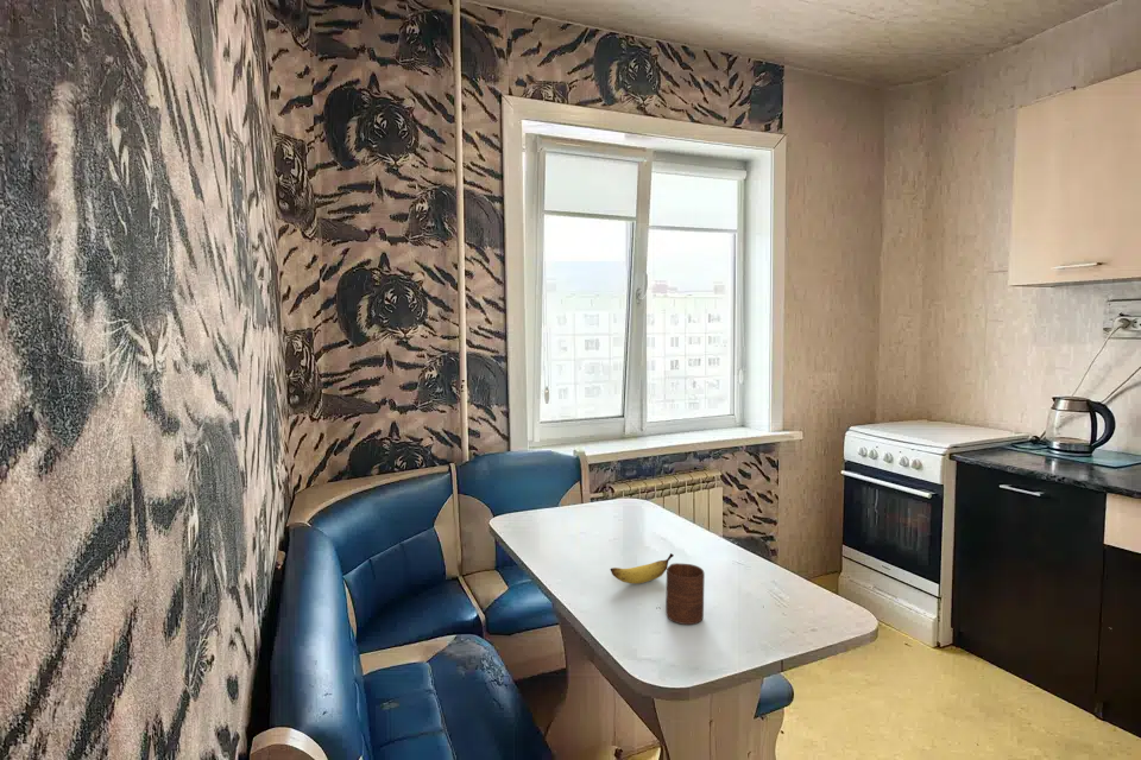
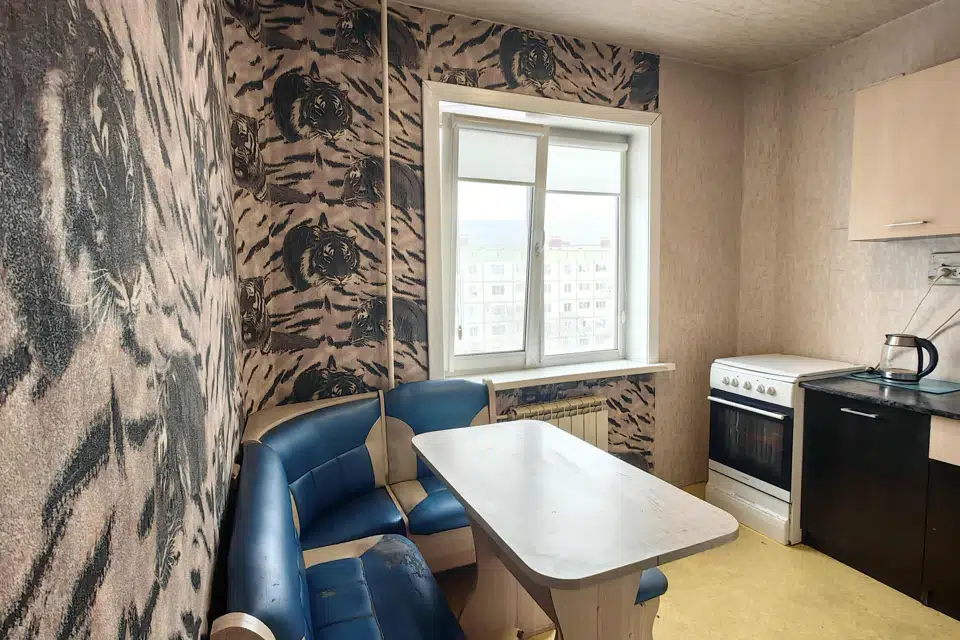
- cup (680, 591)
- banana (642, 570)
